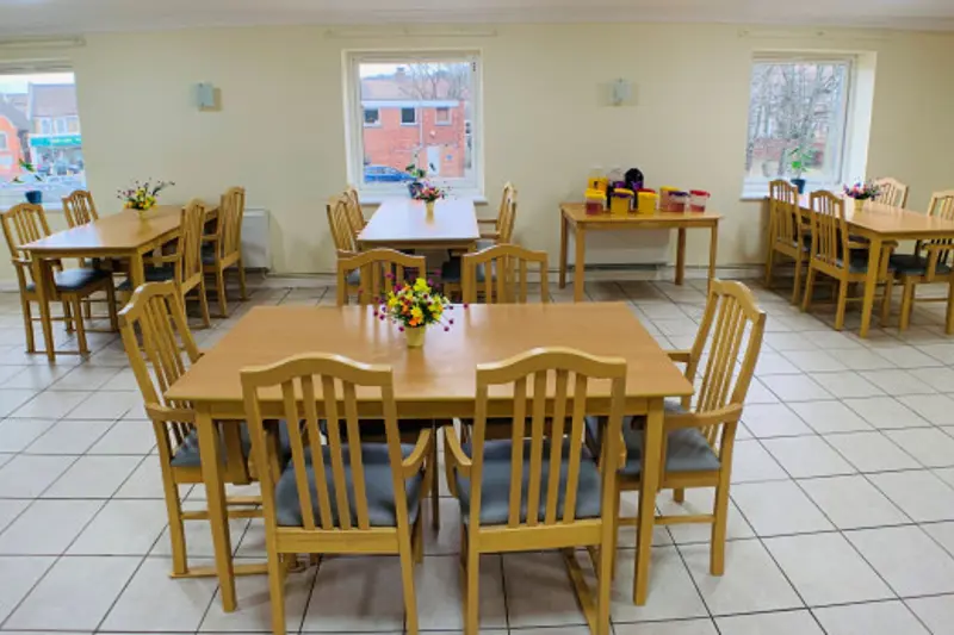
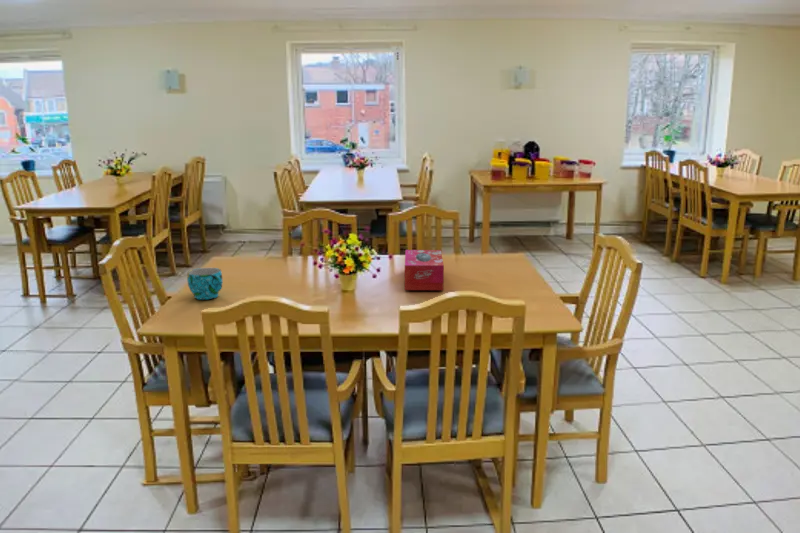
+ cup (207, 284)
+ tissue box (423, 269)
